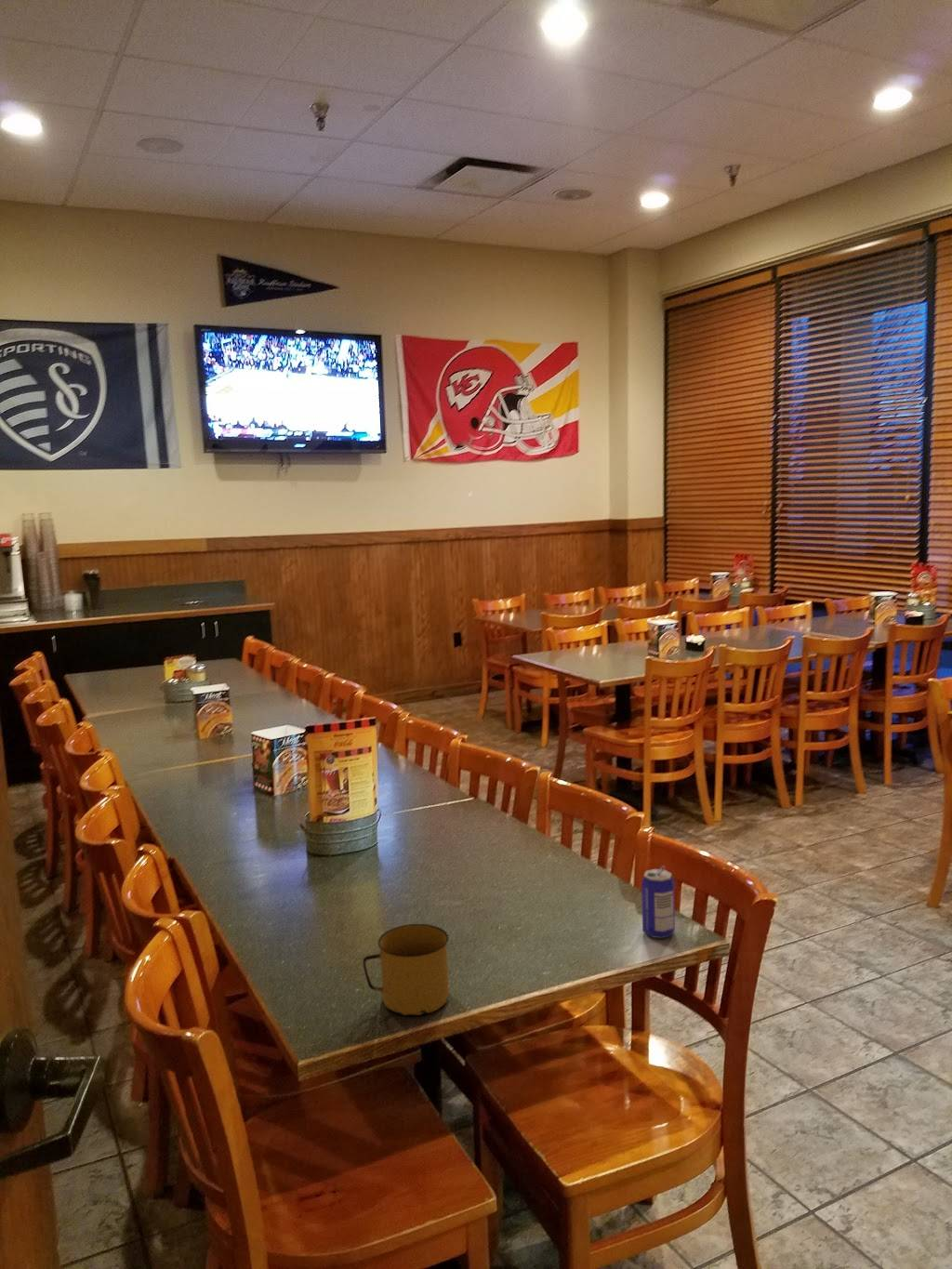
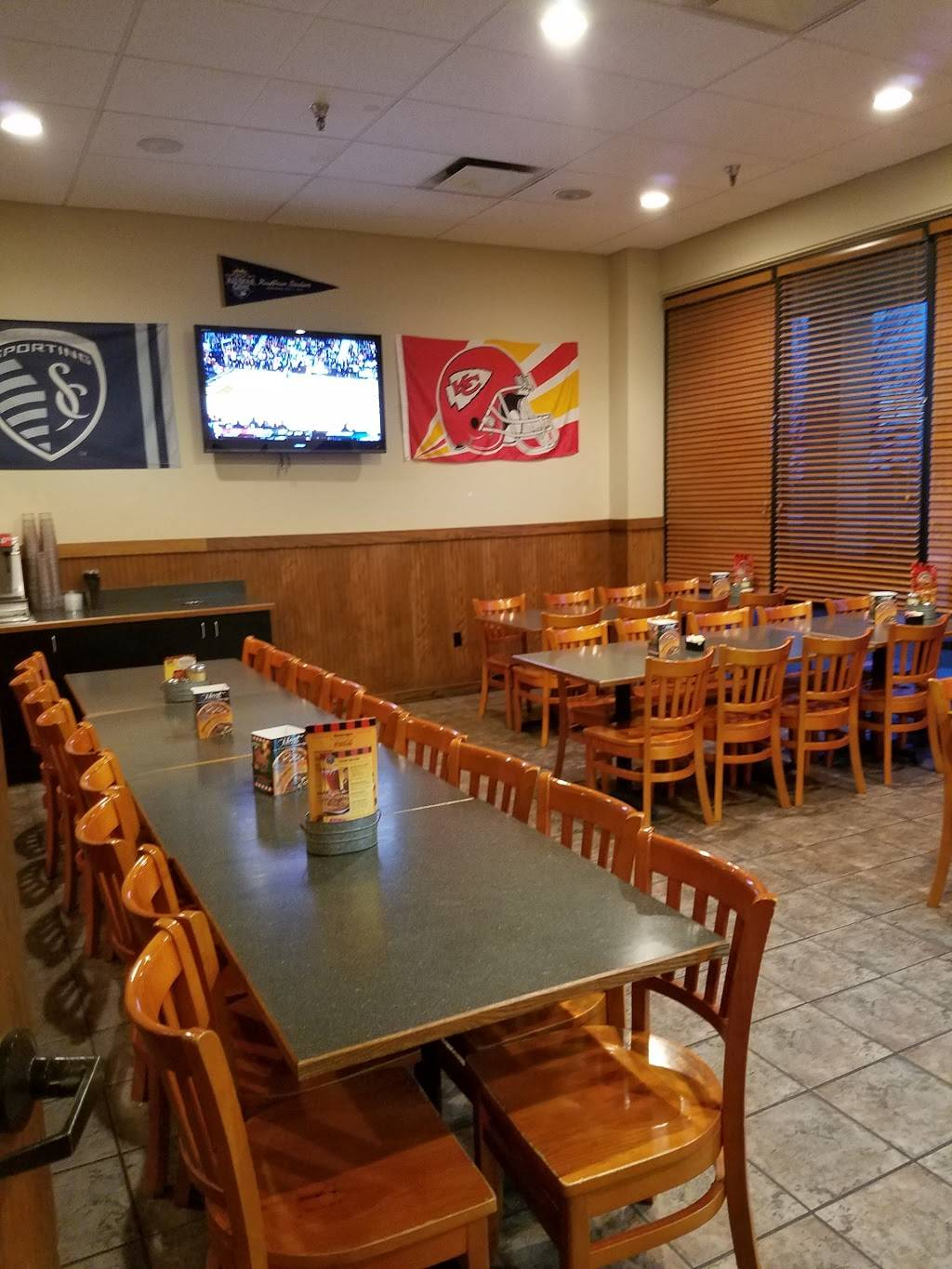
- beer can (658, 900)
- mug (406, 971)
